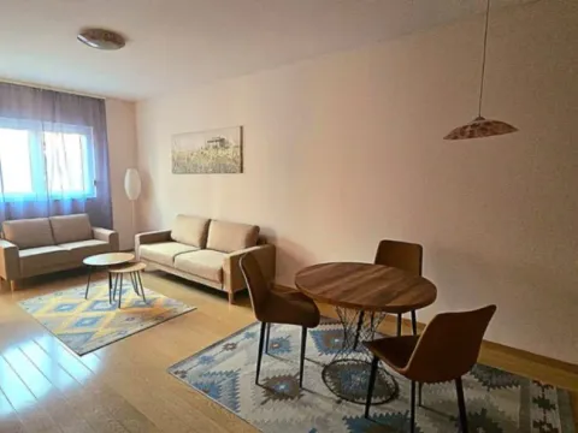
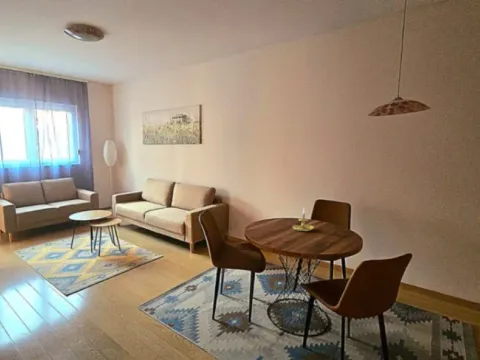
+ candle holder (304, 218)
